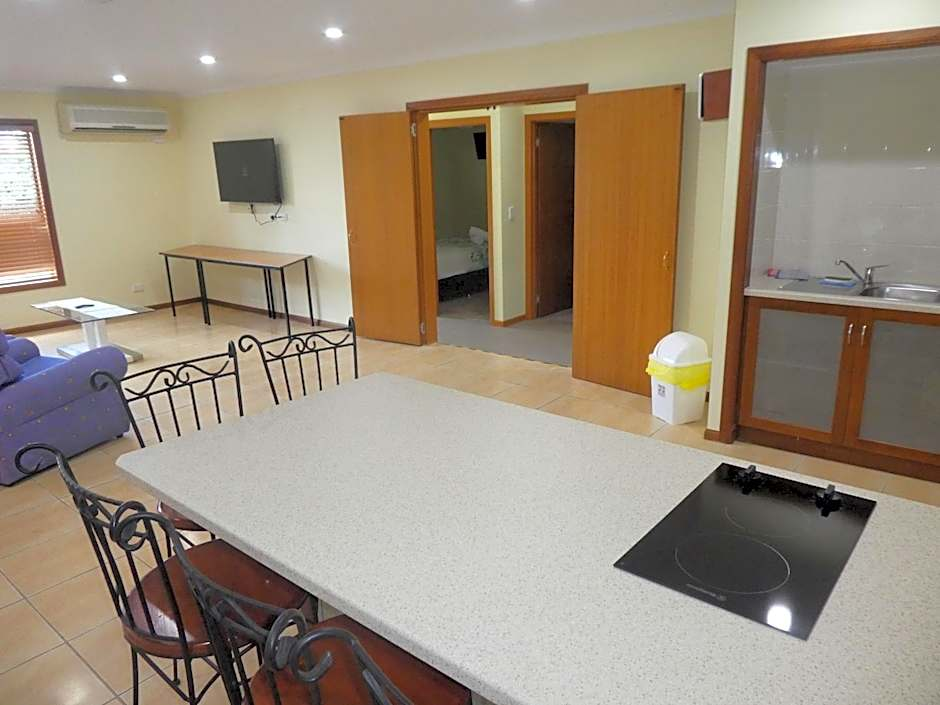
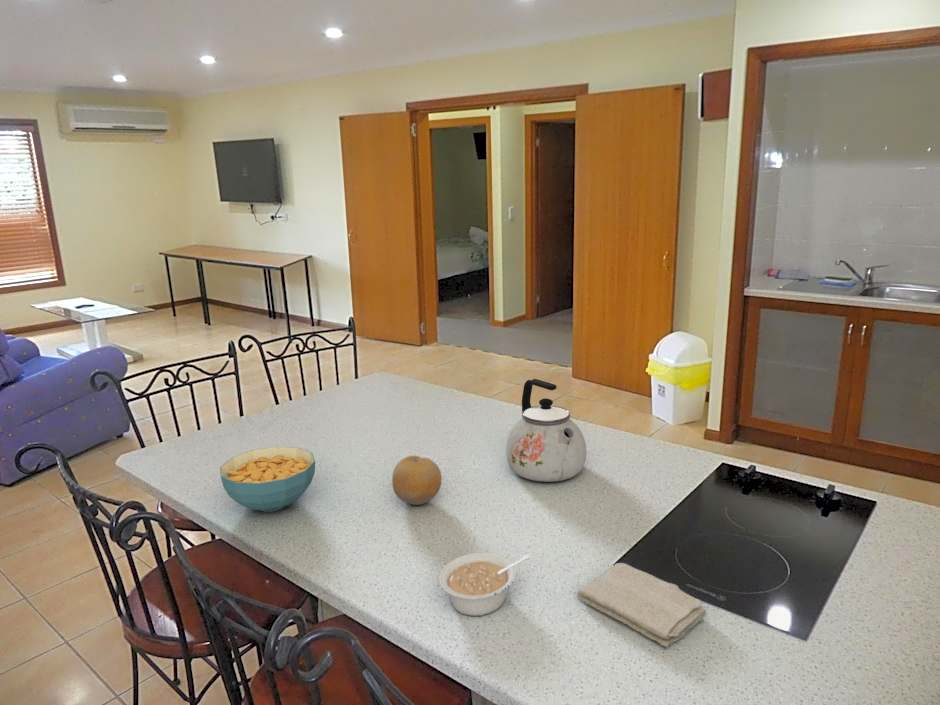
+ legume (480, 582)
+ fruit (416, 480)
+ cereal bowl (270, 484)
+ kettle (546, 427)
+ washcloth (640, 600)
